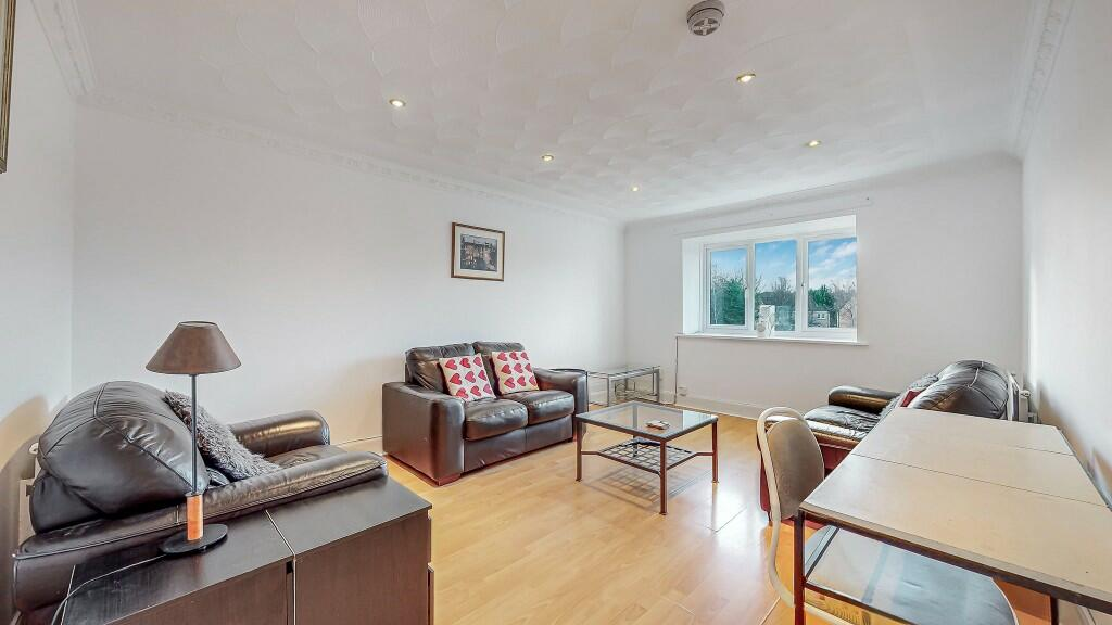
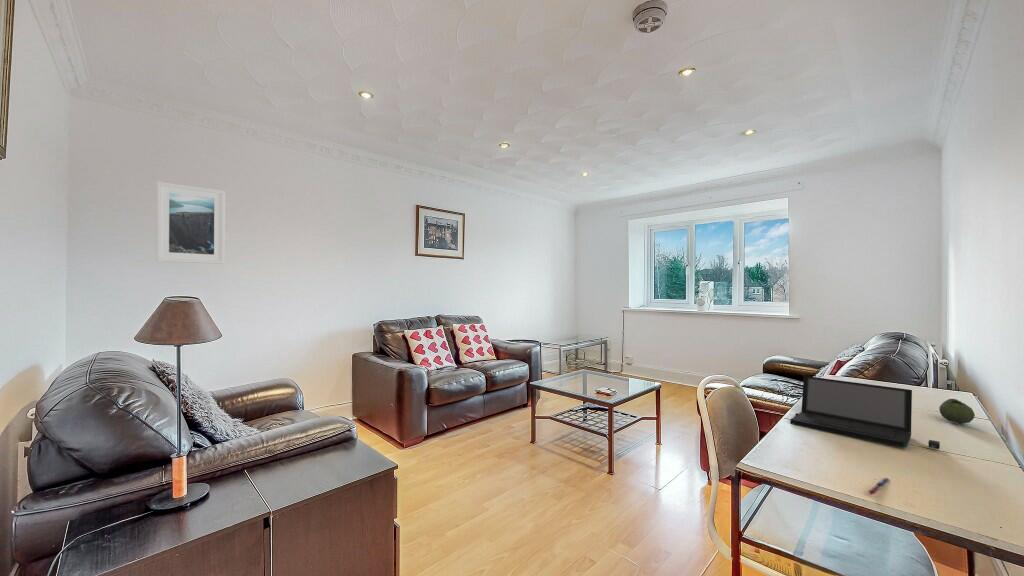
+ fruit (956, 410)
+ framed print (192, 224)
+ laptop computer (860, 409)
+ pen (879, 484)
